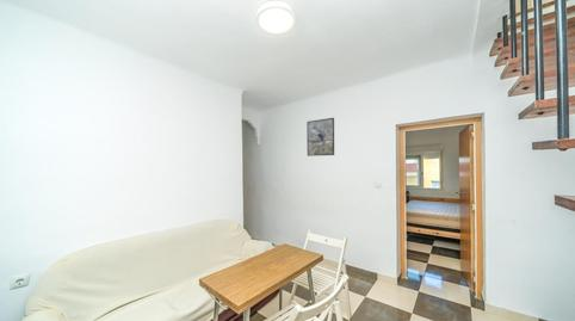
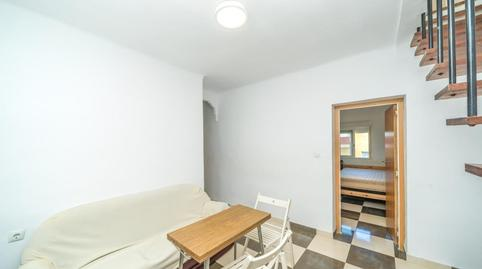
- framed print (320, 137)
